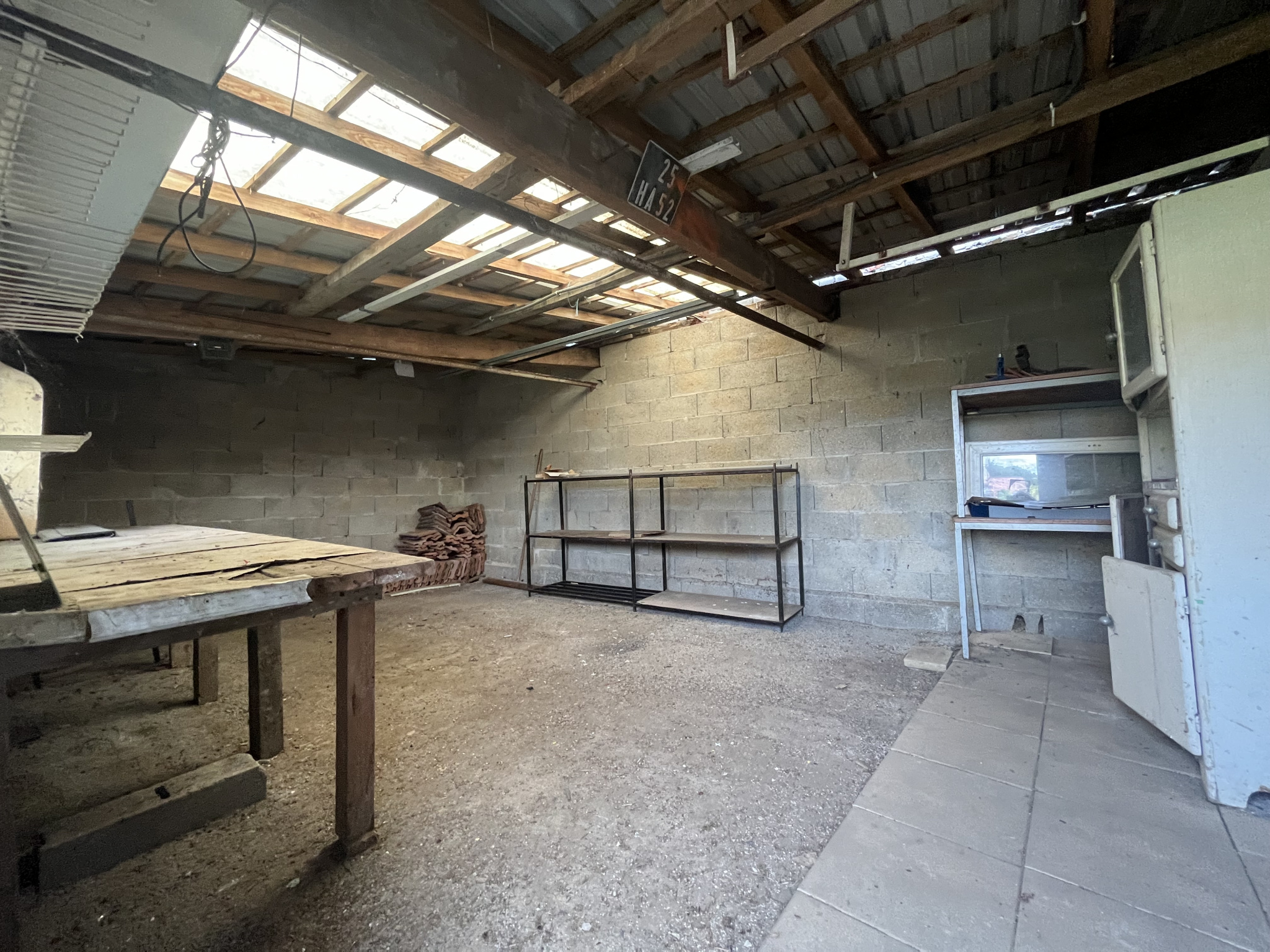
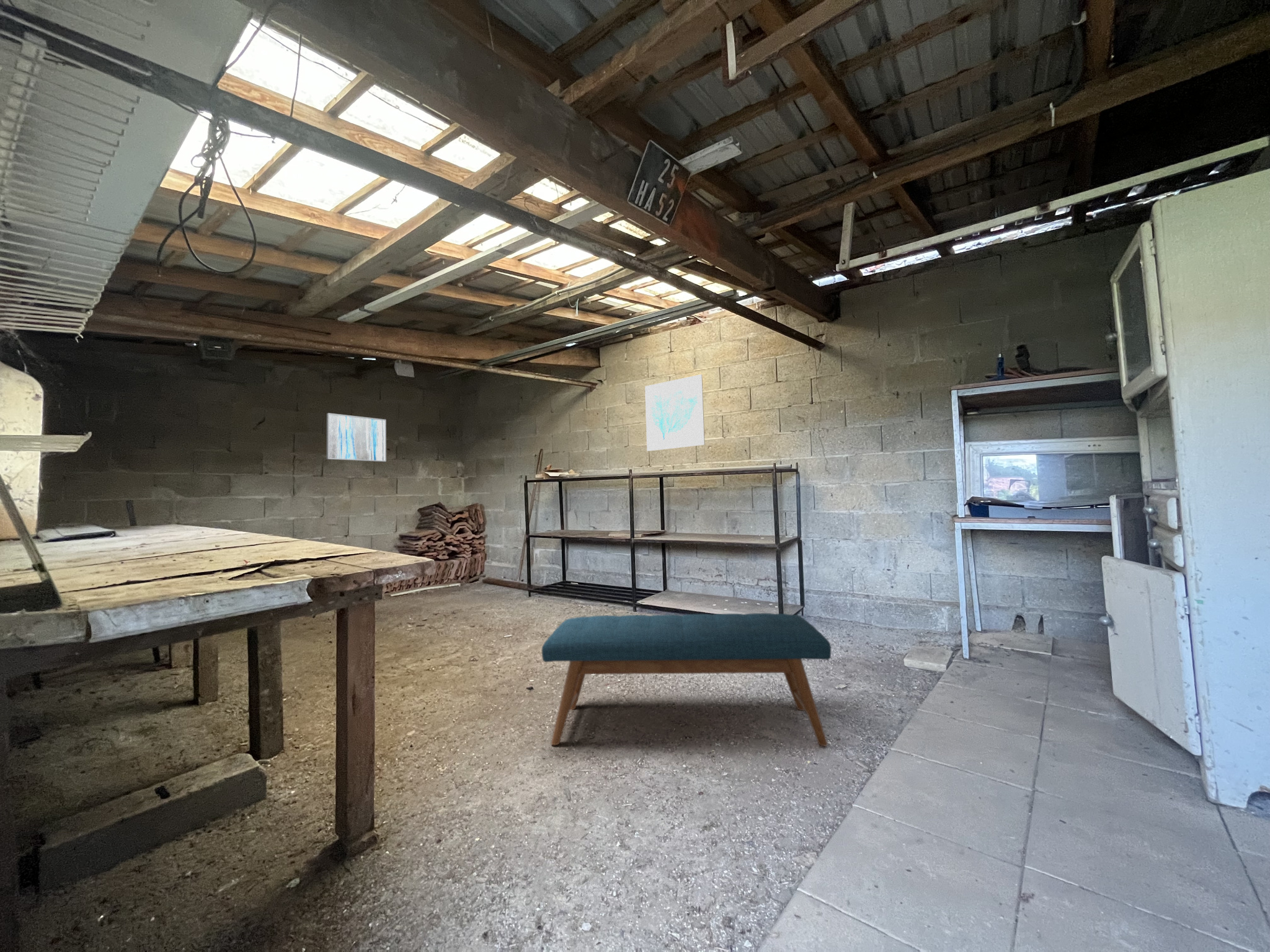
+ wall art (673, 414)
+ wall art (357, 438)
+ bench (683, 672)
